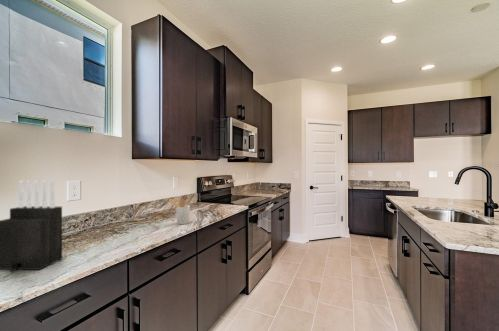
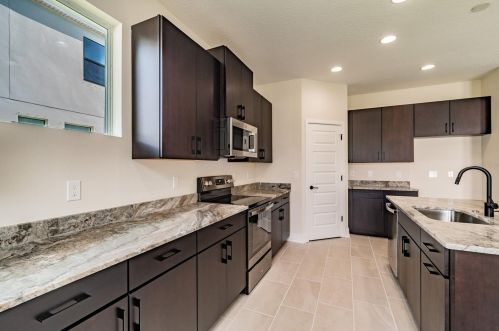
- knife block (28, 223)
- utensil holder (179, 210)
